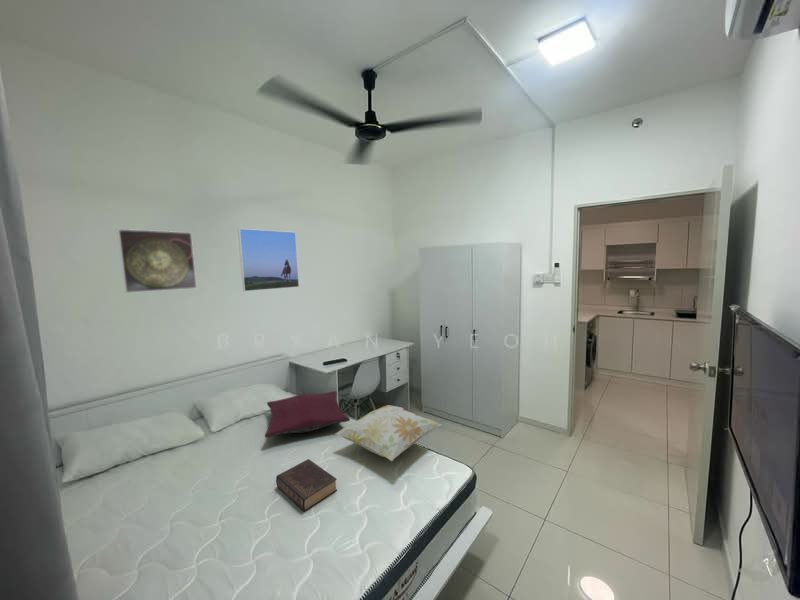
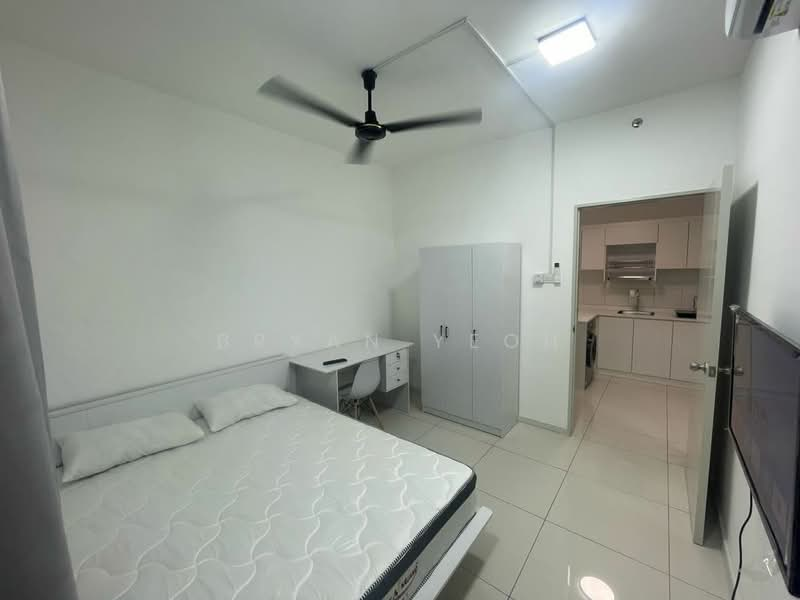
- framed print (270, 260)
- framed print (159, 261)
- decorative pillow (388, 428)
- pillow (305, 411)
- book (306, 483)
